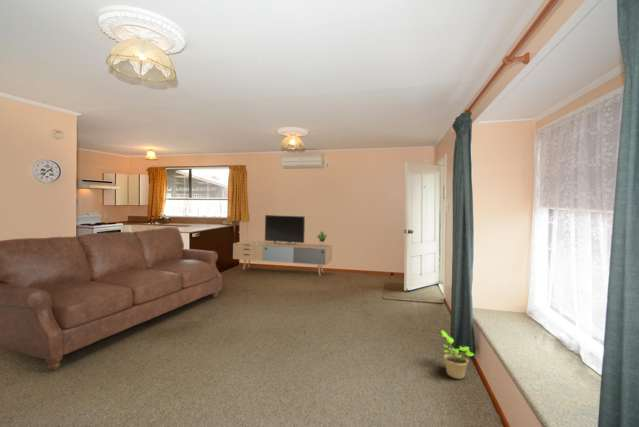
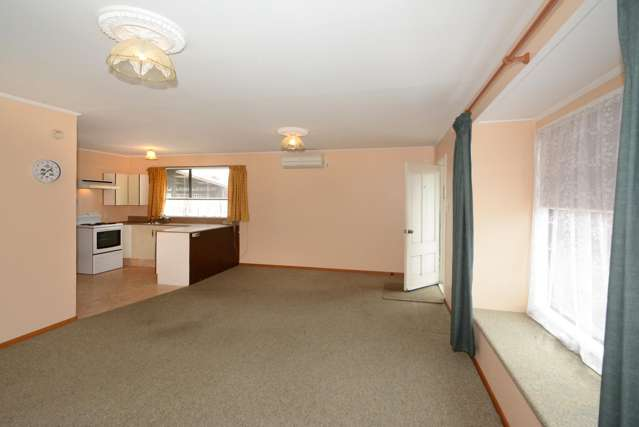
- sofa (129, 275)
- media console (283, 243)
- potted plant (456, 355)
